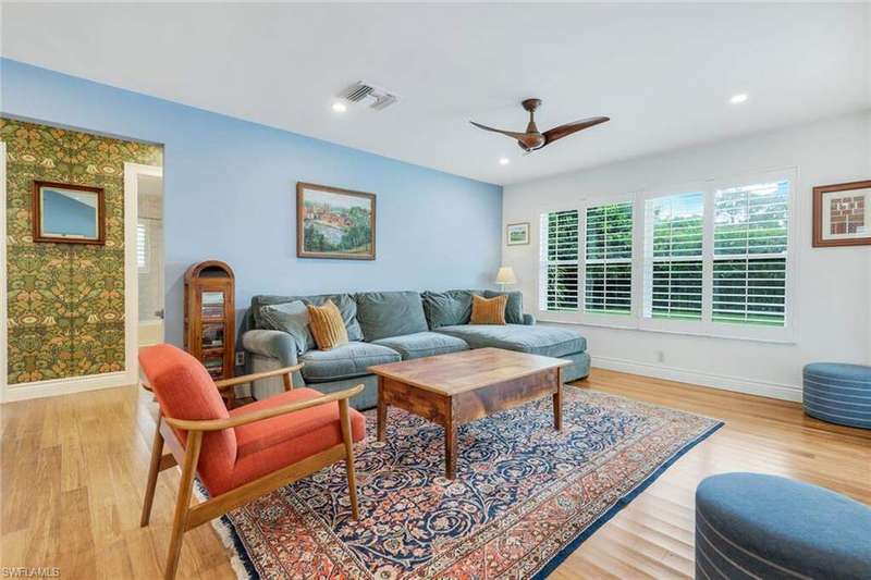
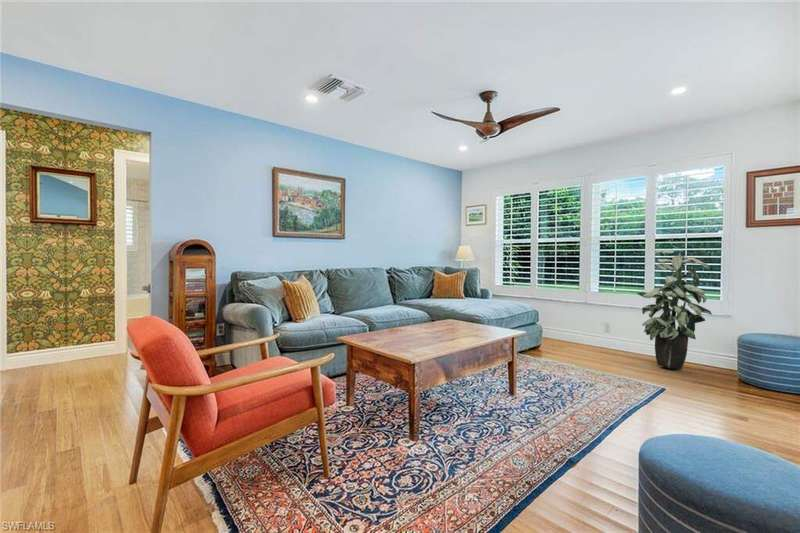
+ indoor plant (670, 308)
